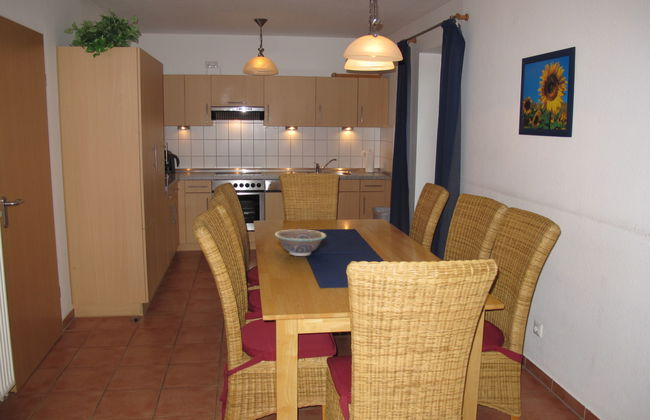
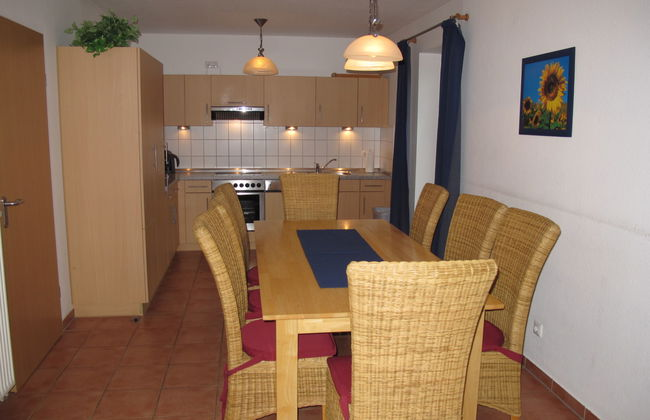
- decorative bowl (300, 243)
